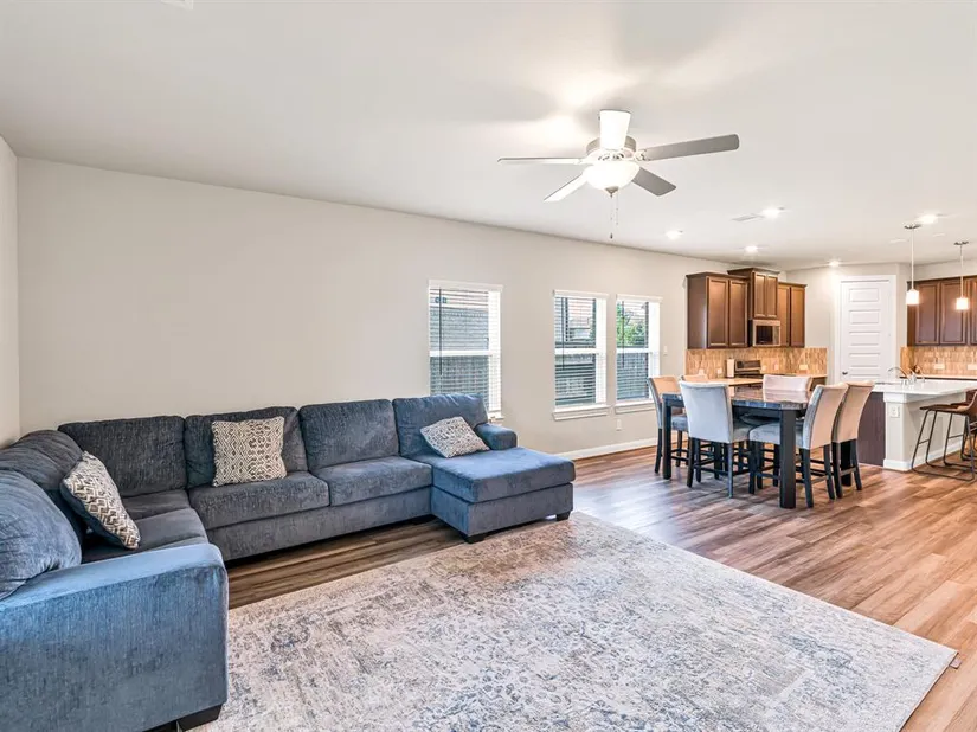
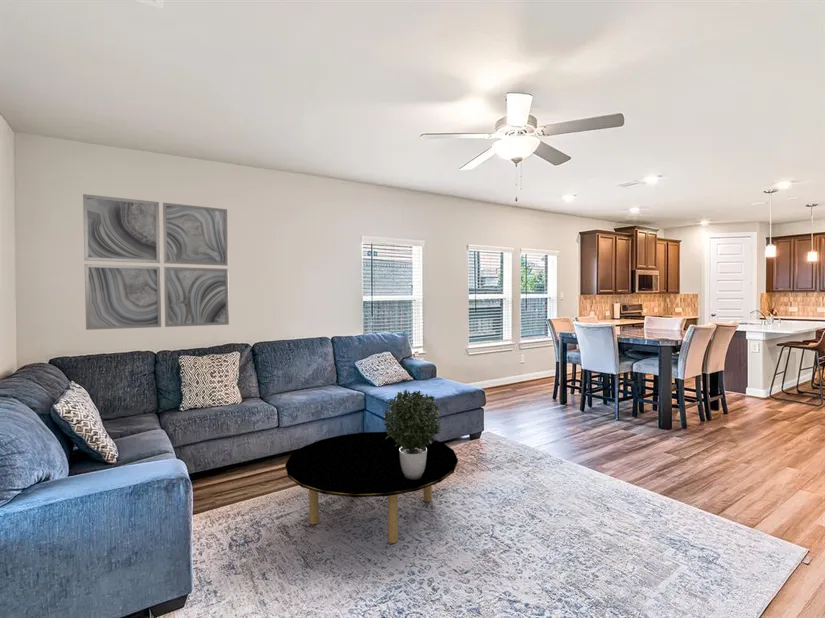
+ wall art (159, 262)
+ coffee table (373, 483)
+ potted plant (412, 432)
